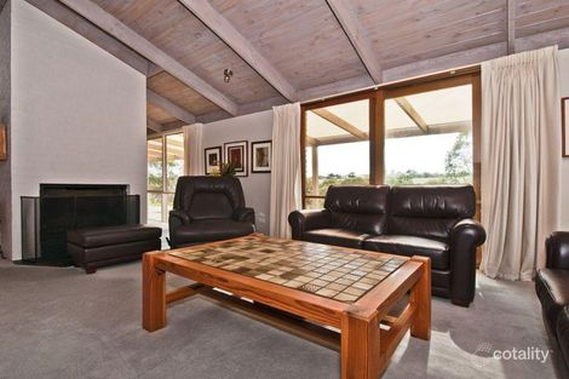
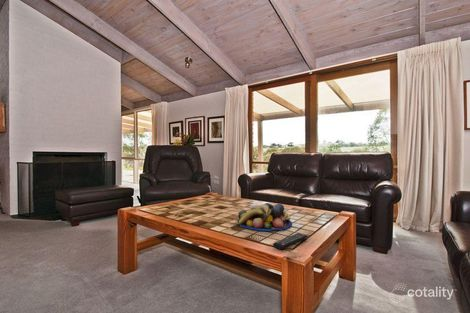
+ fruit bowl (264, 213)
+ remote control (291, 240)
